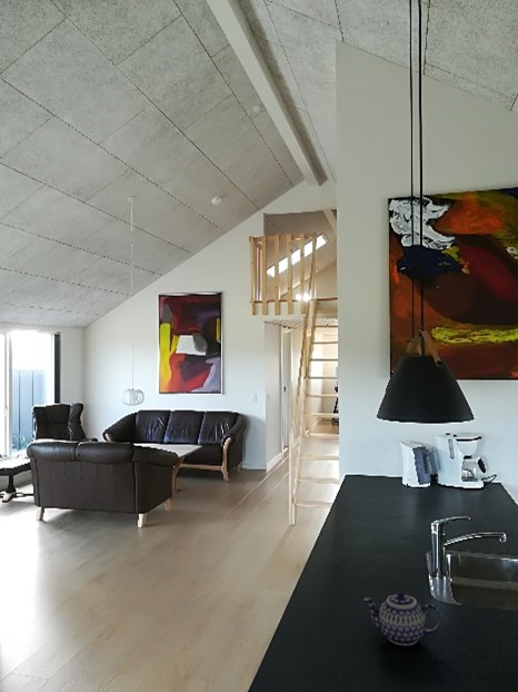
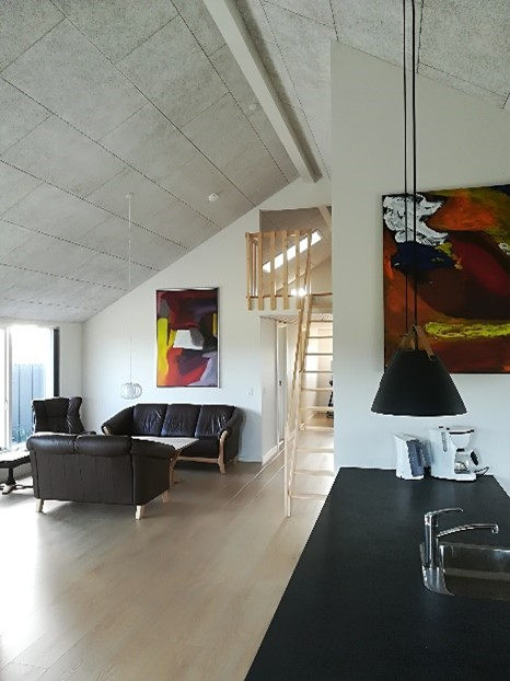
- teapot (401, 614)
